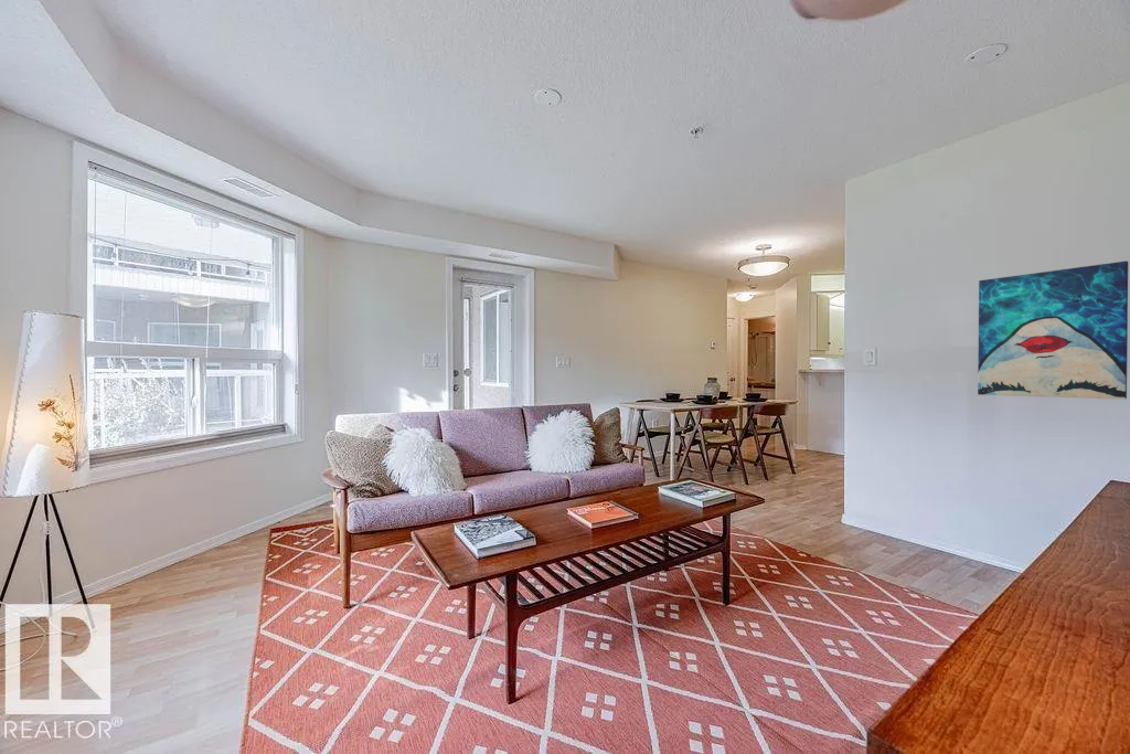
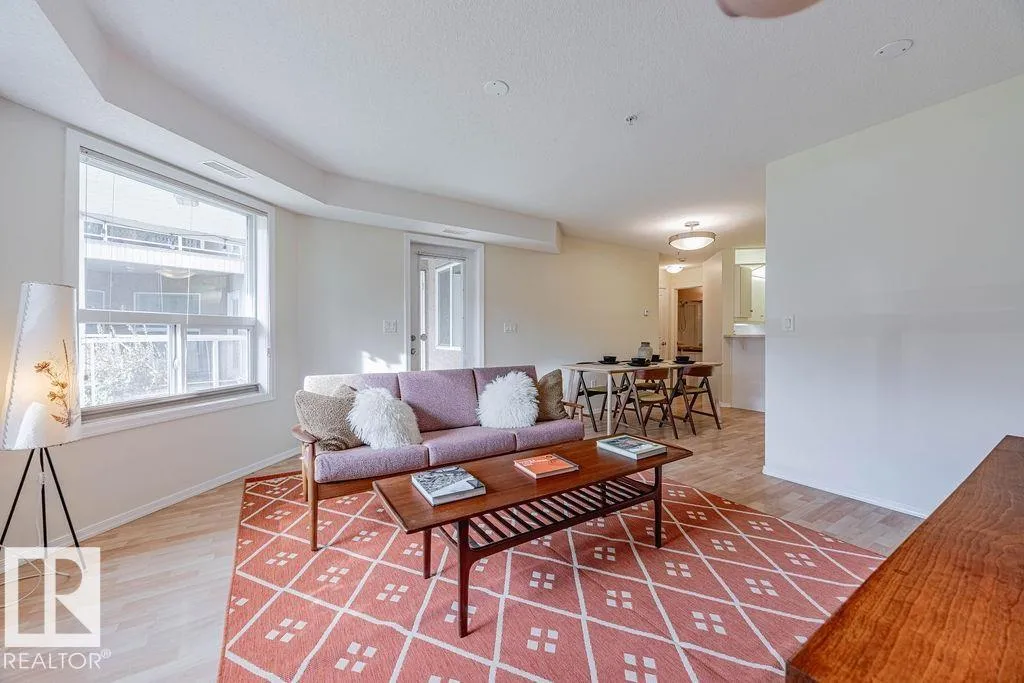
- wall art (1046, 333)
